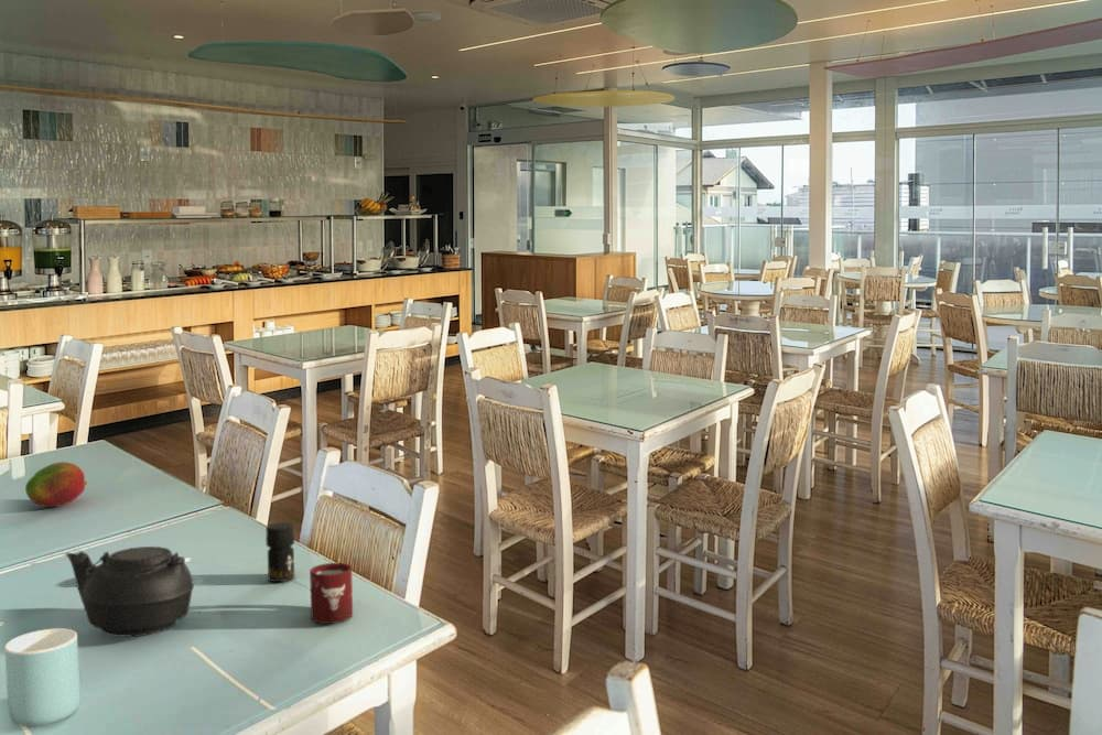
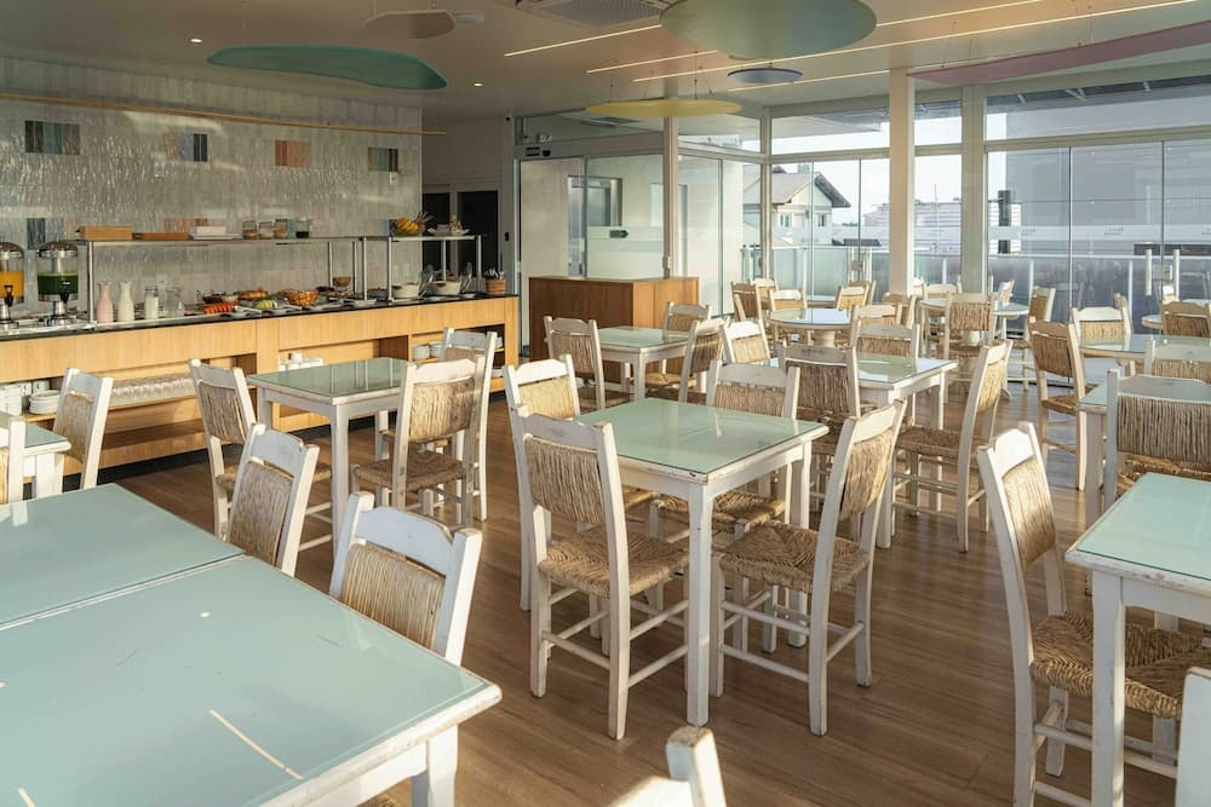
- jar (280, 551)
- teapot (128, 590)
- cup (327, 590)
- fruit (56, 484)
- mug (41, 672)
